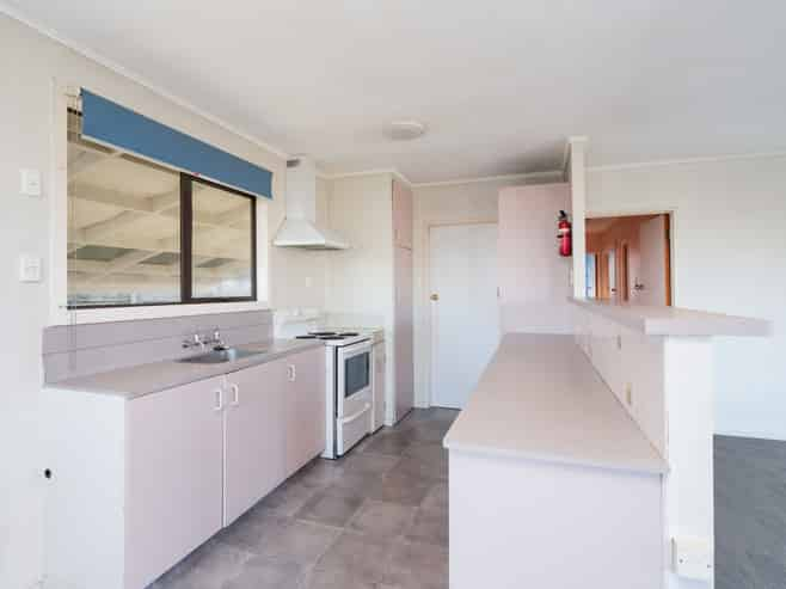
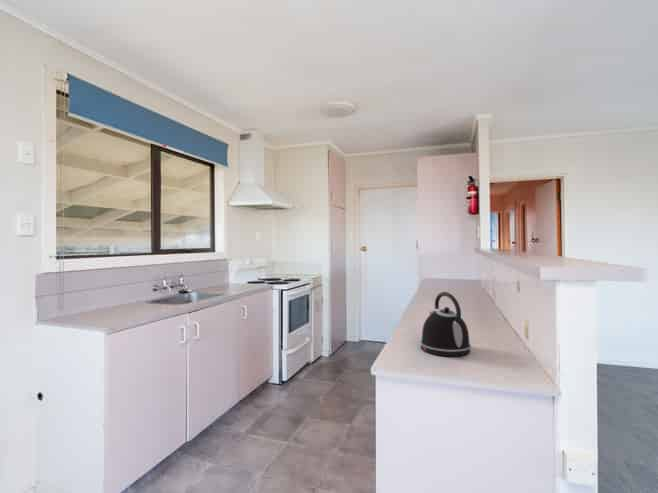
+ kettle (445, 320)
